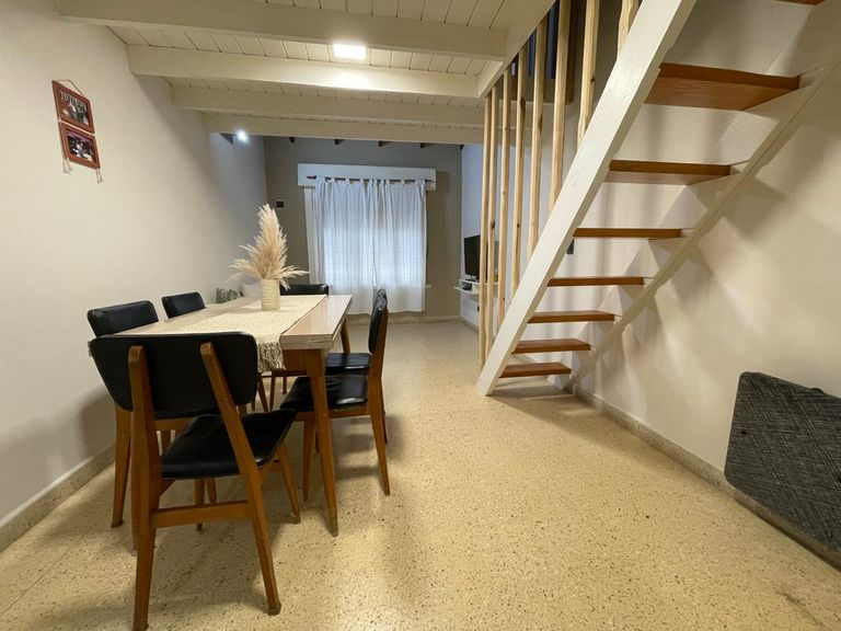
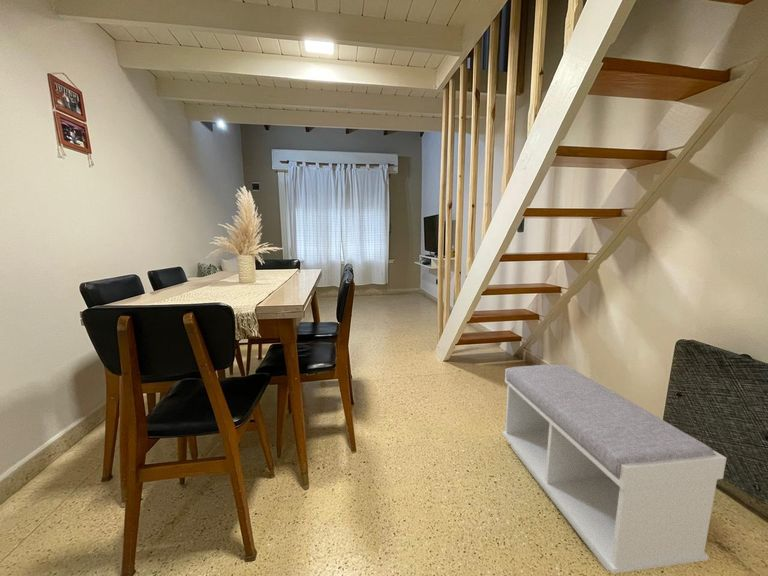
+ bench (582, 445)
